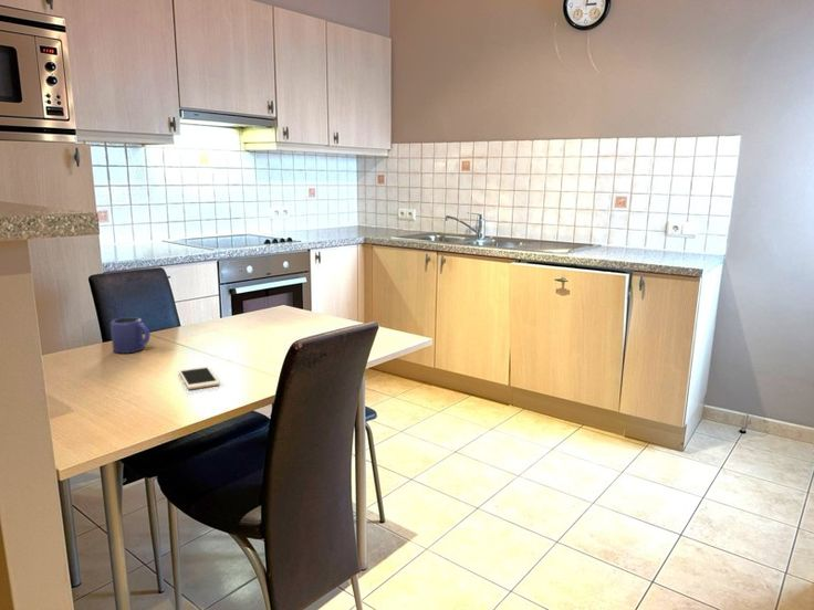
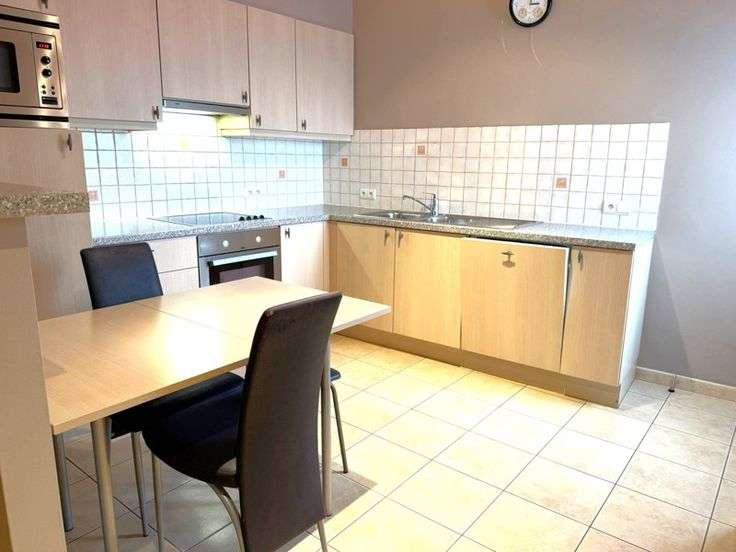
- mug (132, 335)
- cell phone (198, 377)
